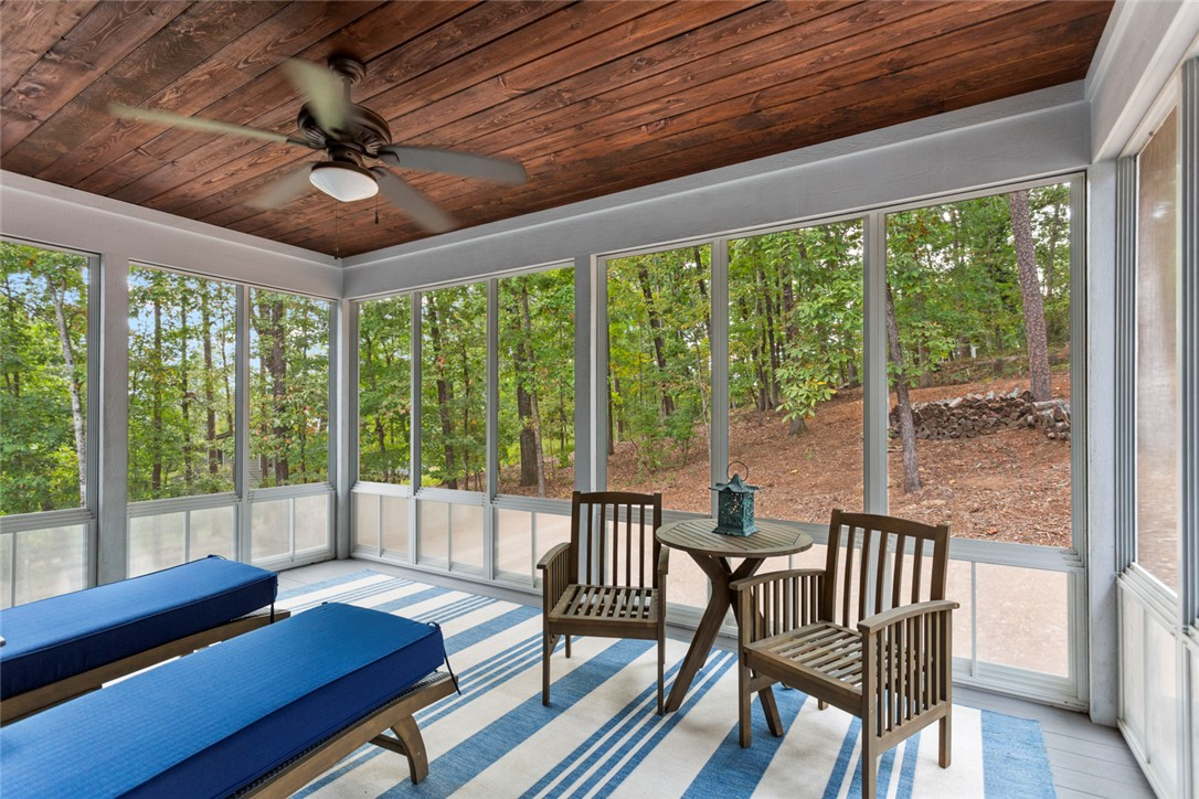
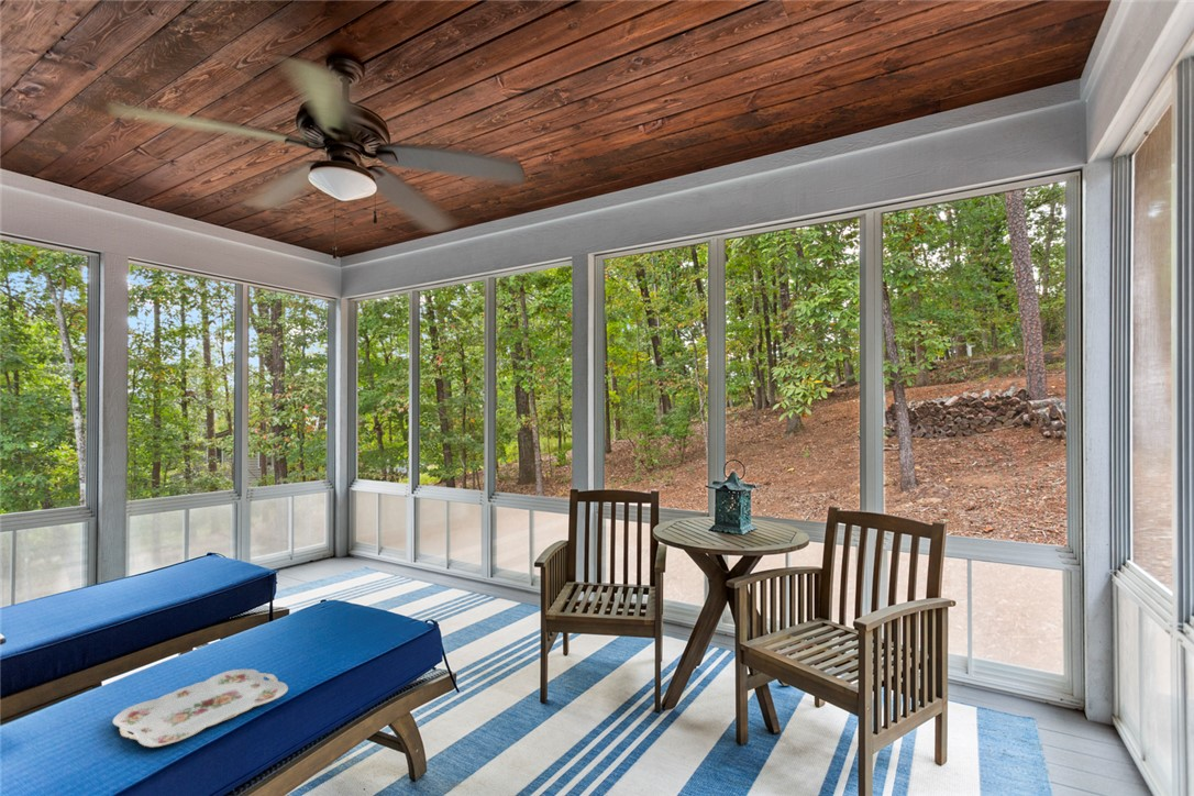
+ serving tray (204, 704)
